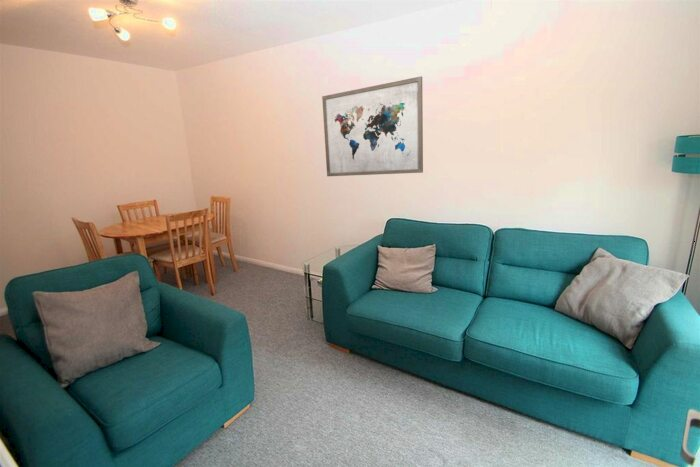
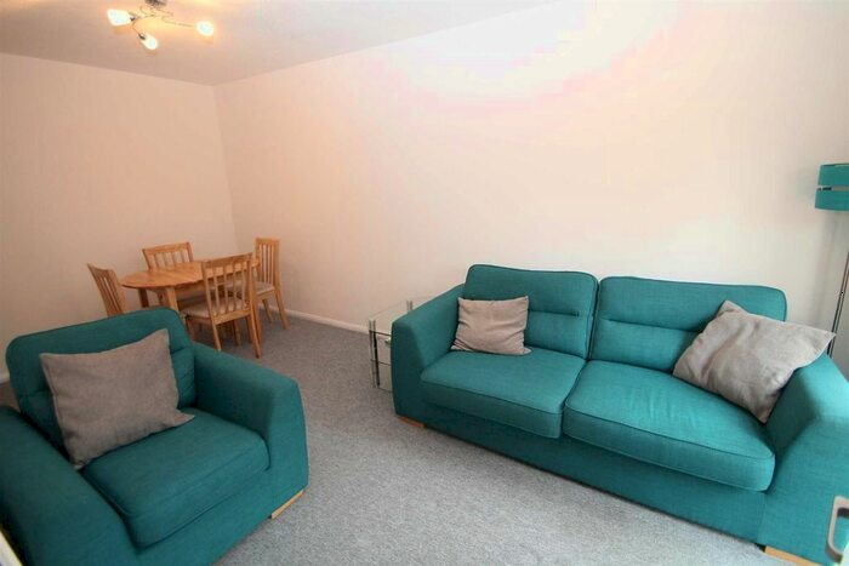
- wall art (369, 132)
